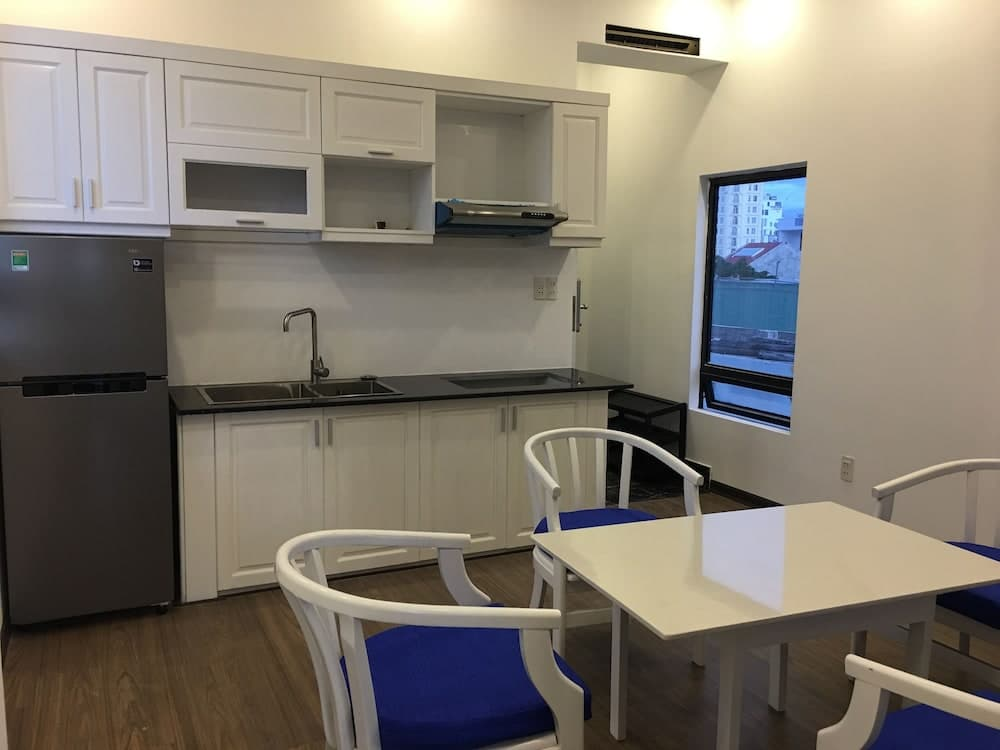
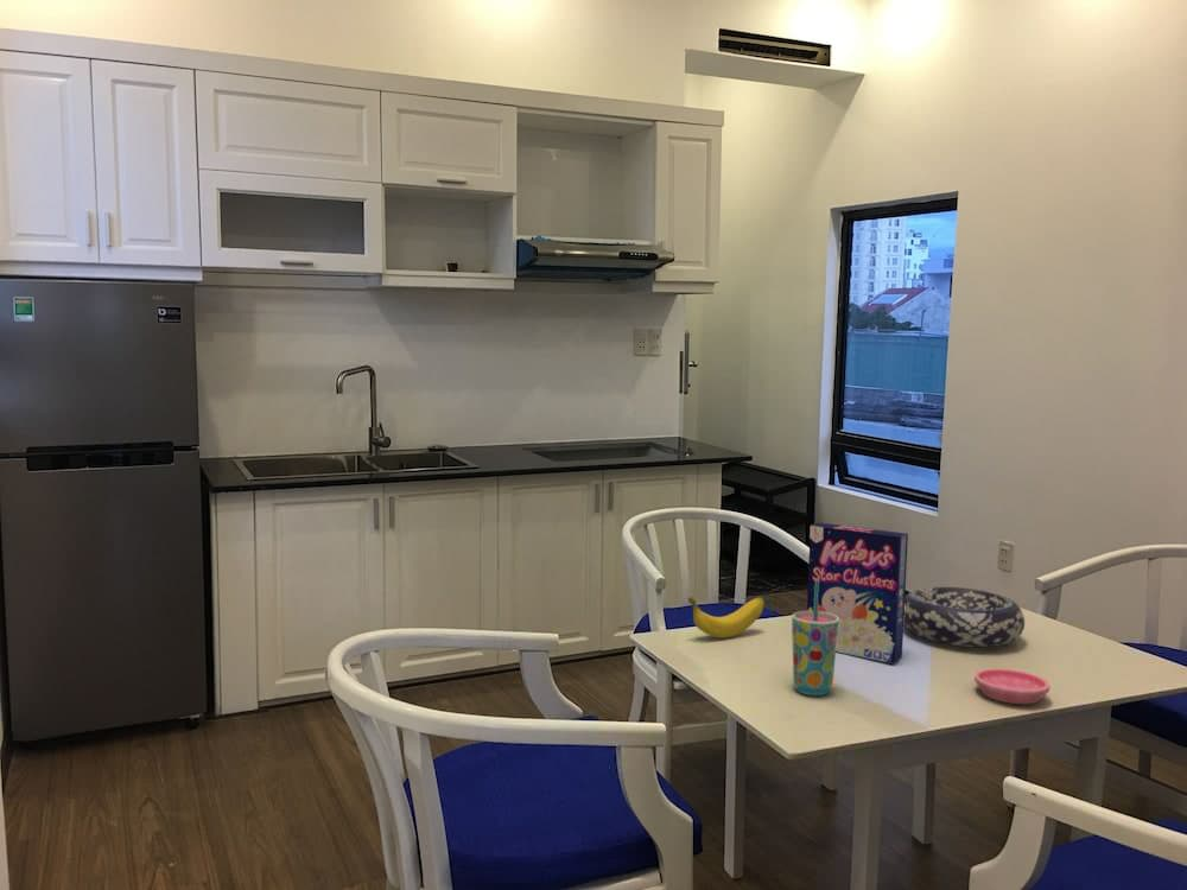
+ cup (814, 635)
+ saucer (1010, 686)
+ banana (725, 616)
+ decorative bowl (960, 616)
+ cereal box (855, 590)
